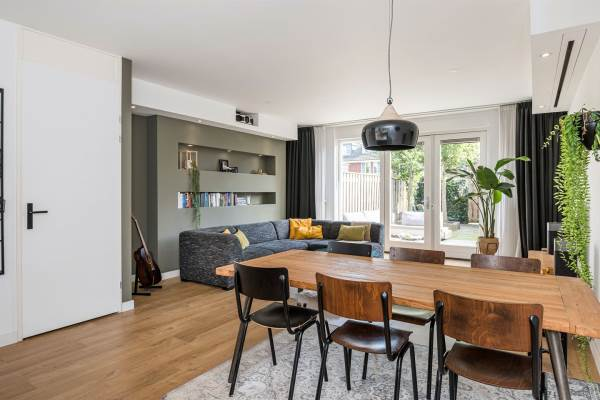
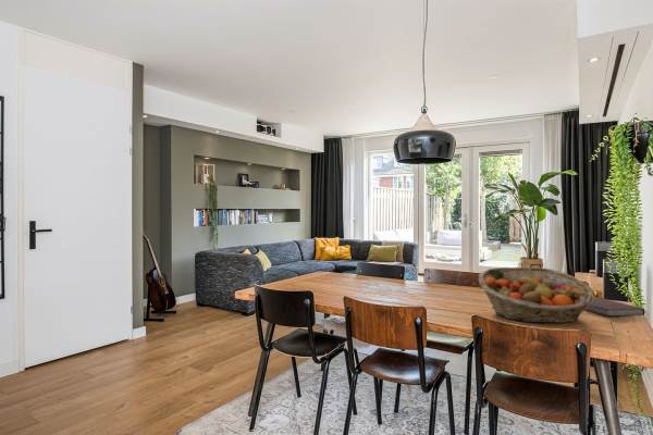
+ notebook (605, 307)
+ fruit basket (533, 293)
